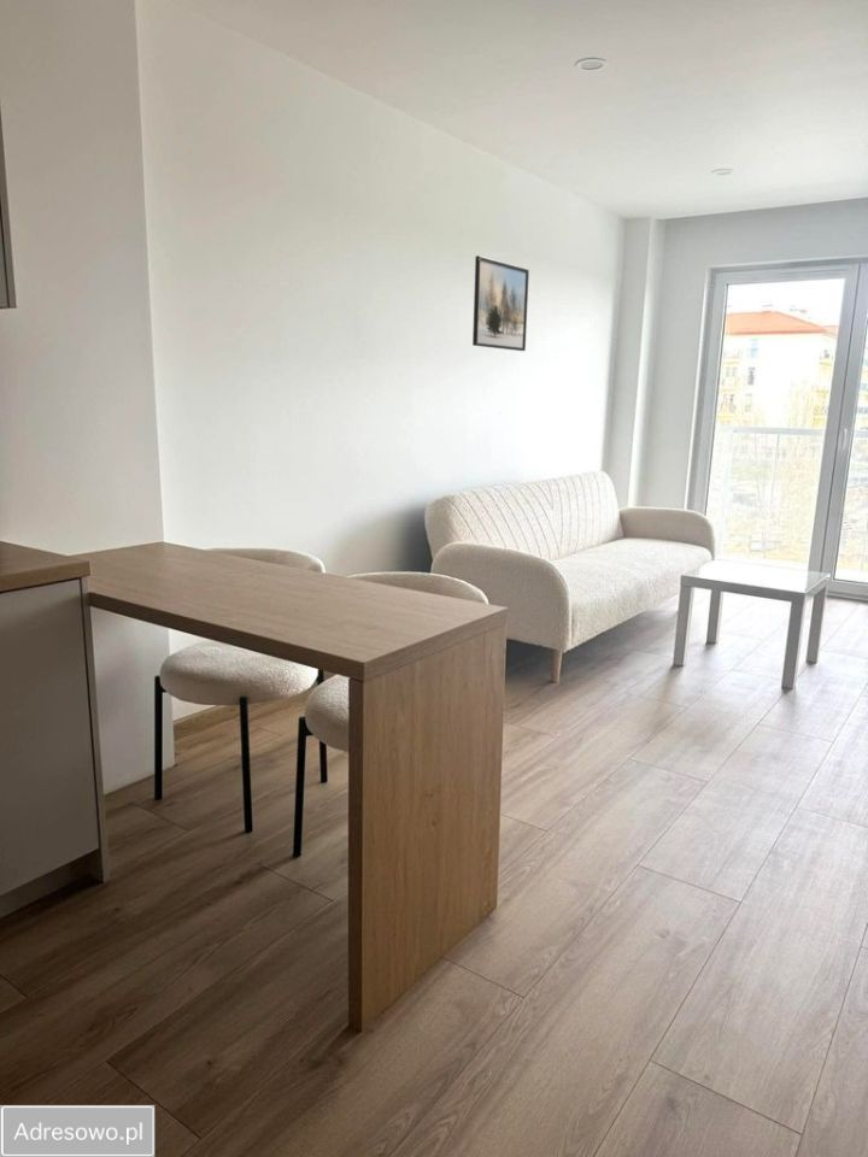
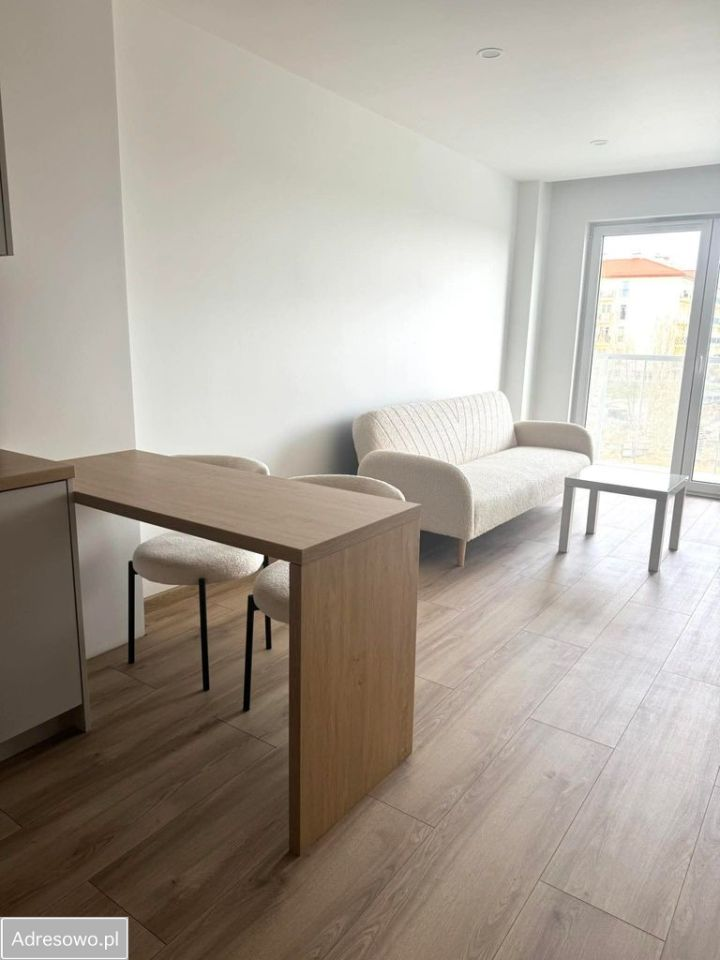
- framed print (502, 305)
